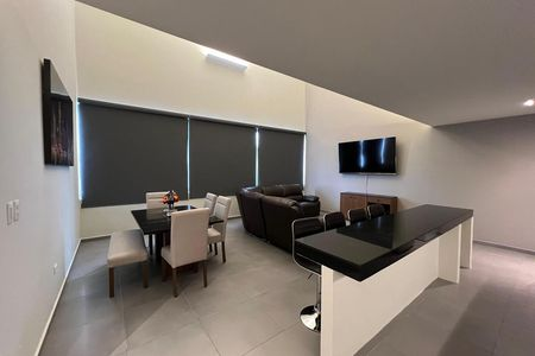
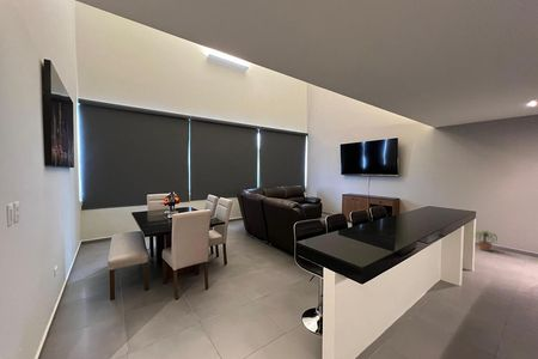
+ potted plant (485, 241)
